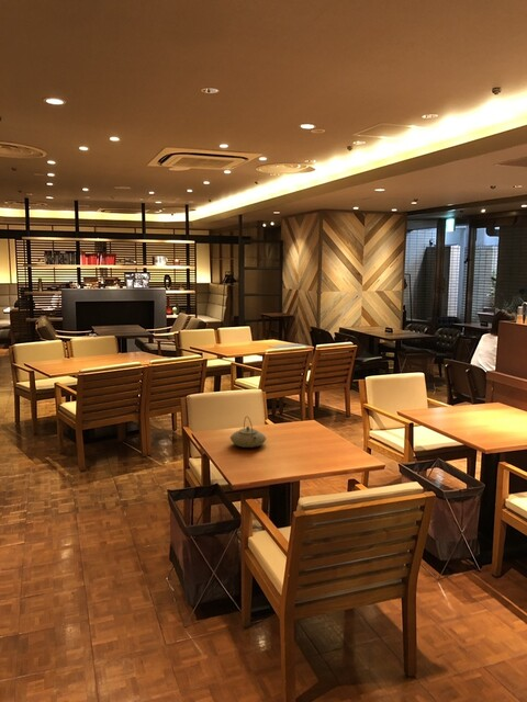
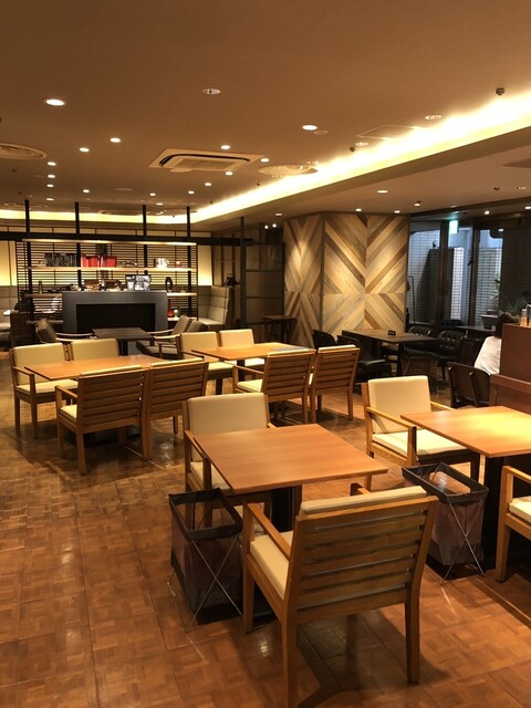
- teapot (248, 431)
